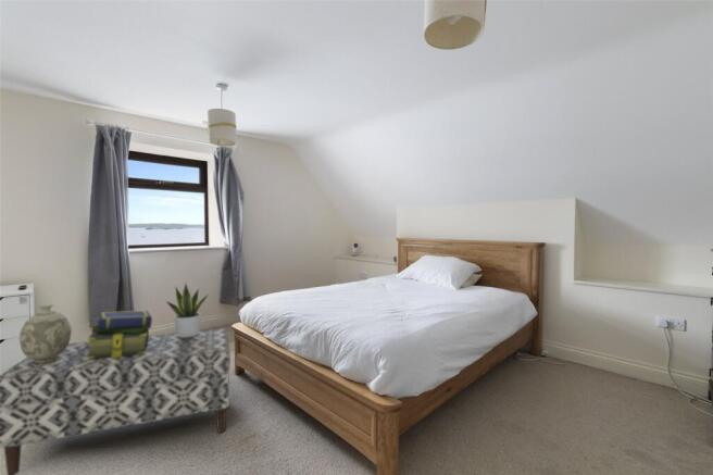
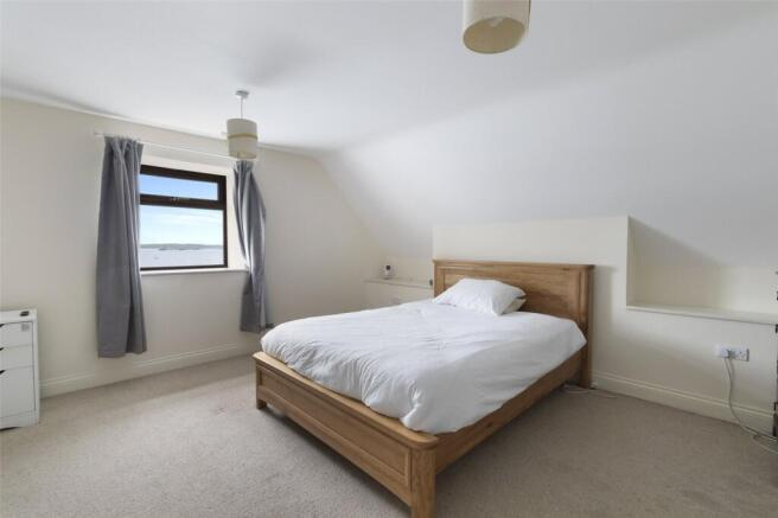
- decorative vase (46, 332)
- potted plant (188, 308)
- stack of books (122, 330)
- bench (135, 389)
